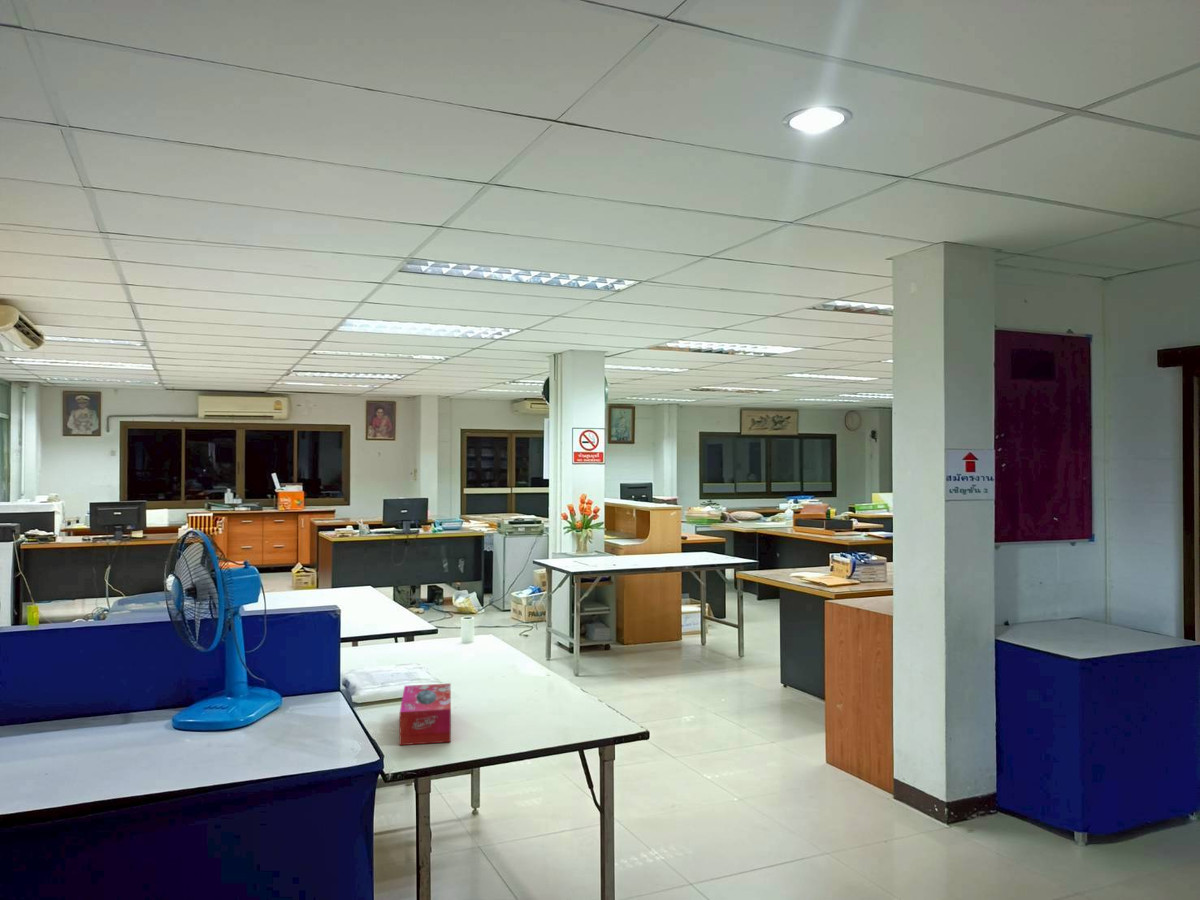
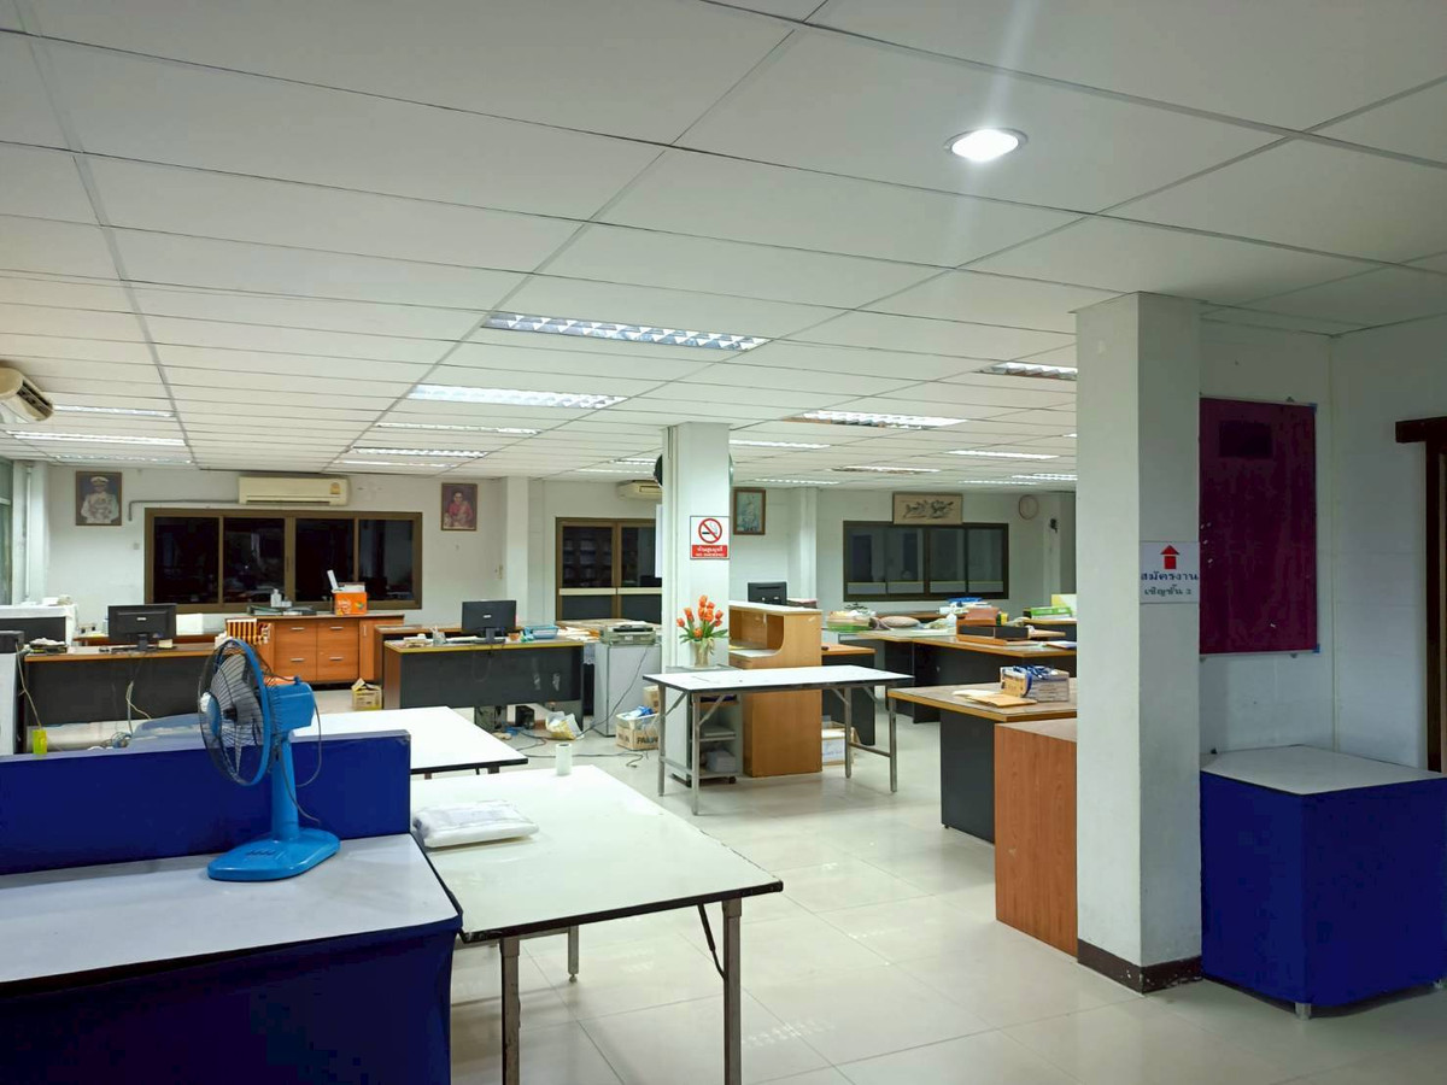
- tissue box (426, 712)
